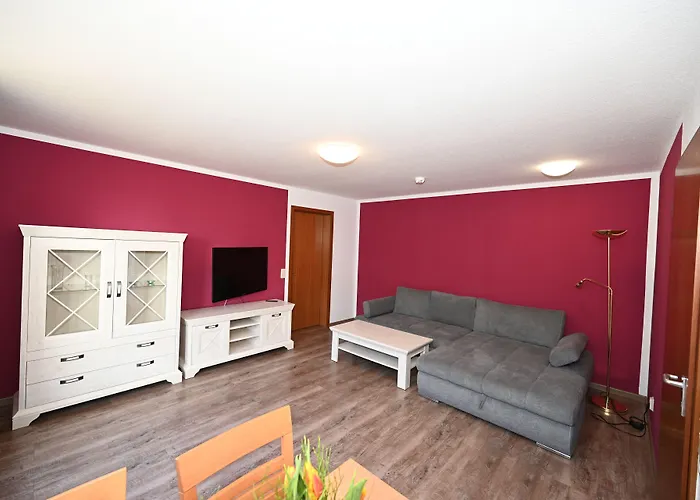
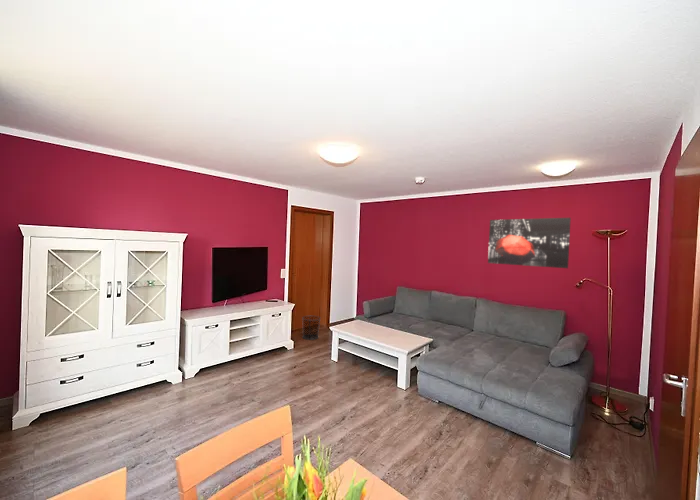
+ wall art (526, 242)
+ waste bin (310, 327)
